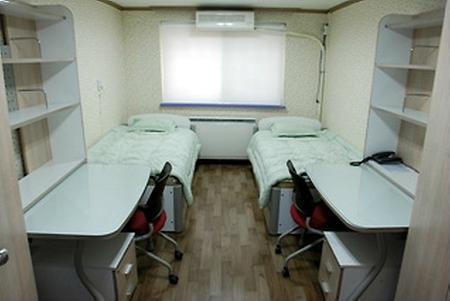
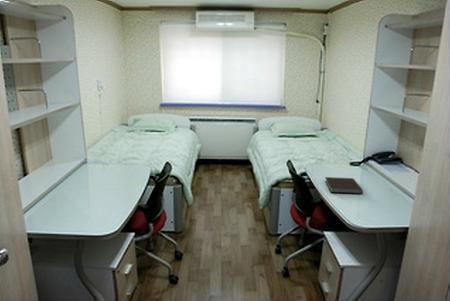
+ notebook (342, 185)
